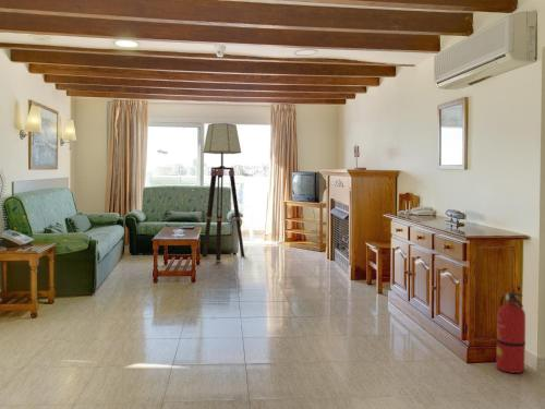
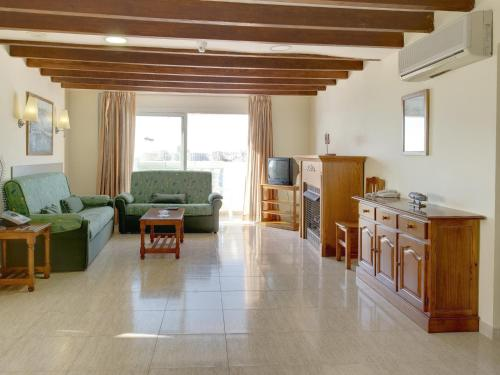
- floor lamp (221, 191)
- fire extinguisher (510, 329)
